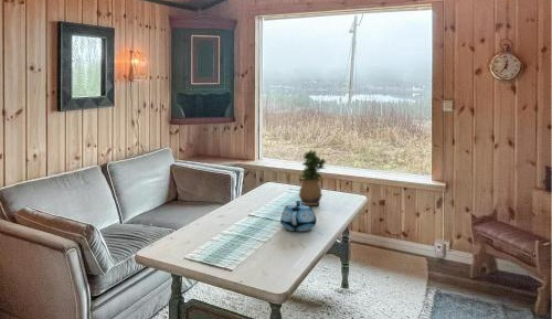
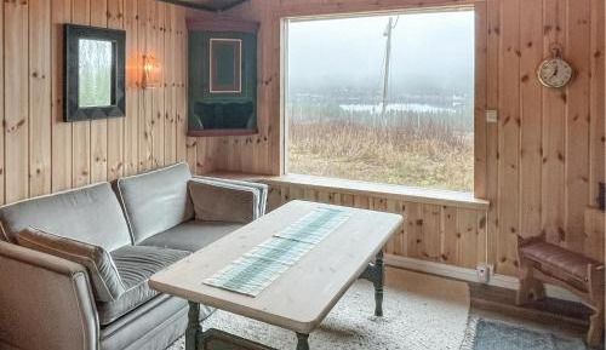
- potted plant (312, 176)
- teapot (298, 214)
